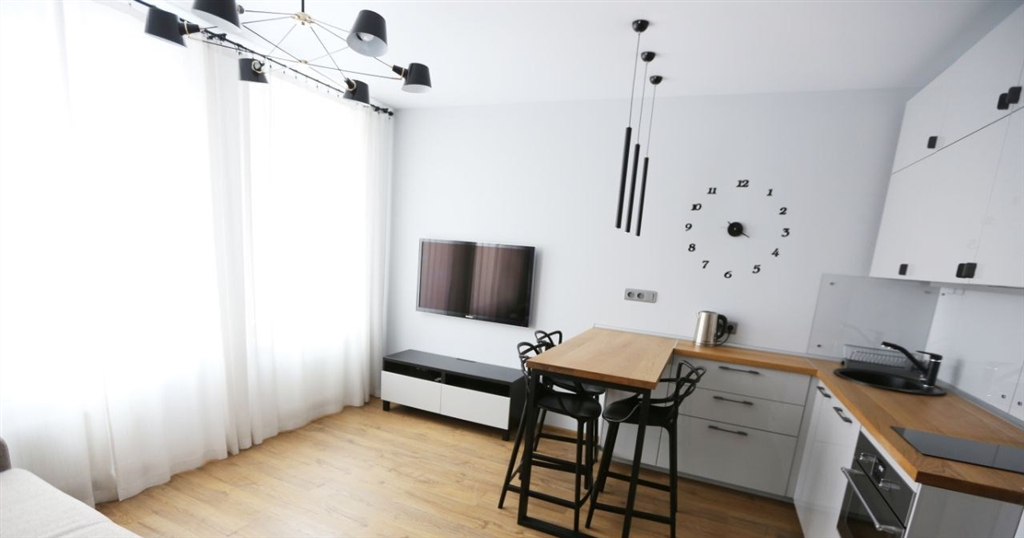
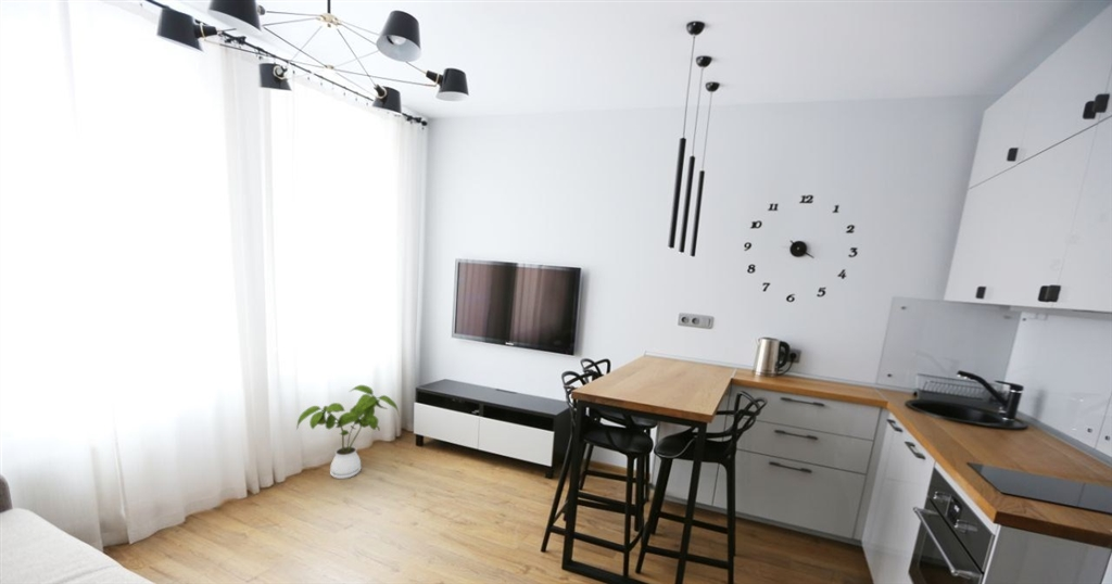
+ house plant (359, 430)
